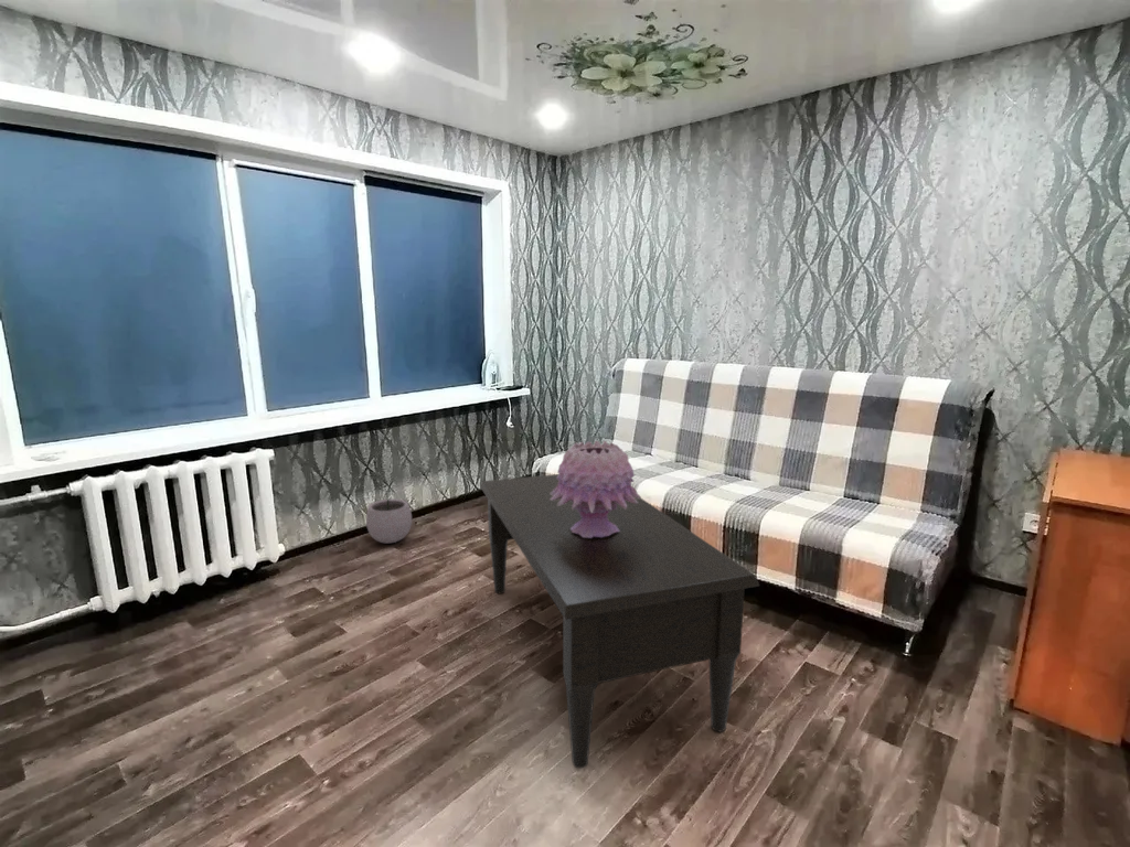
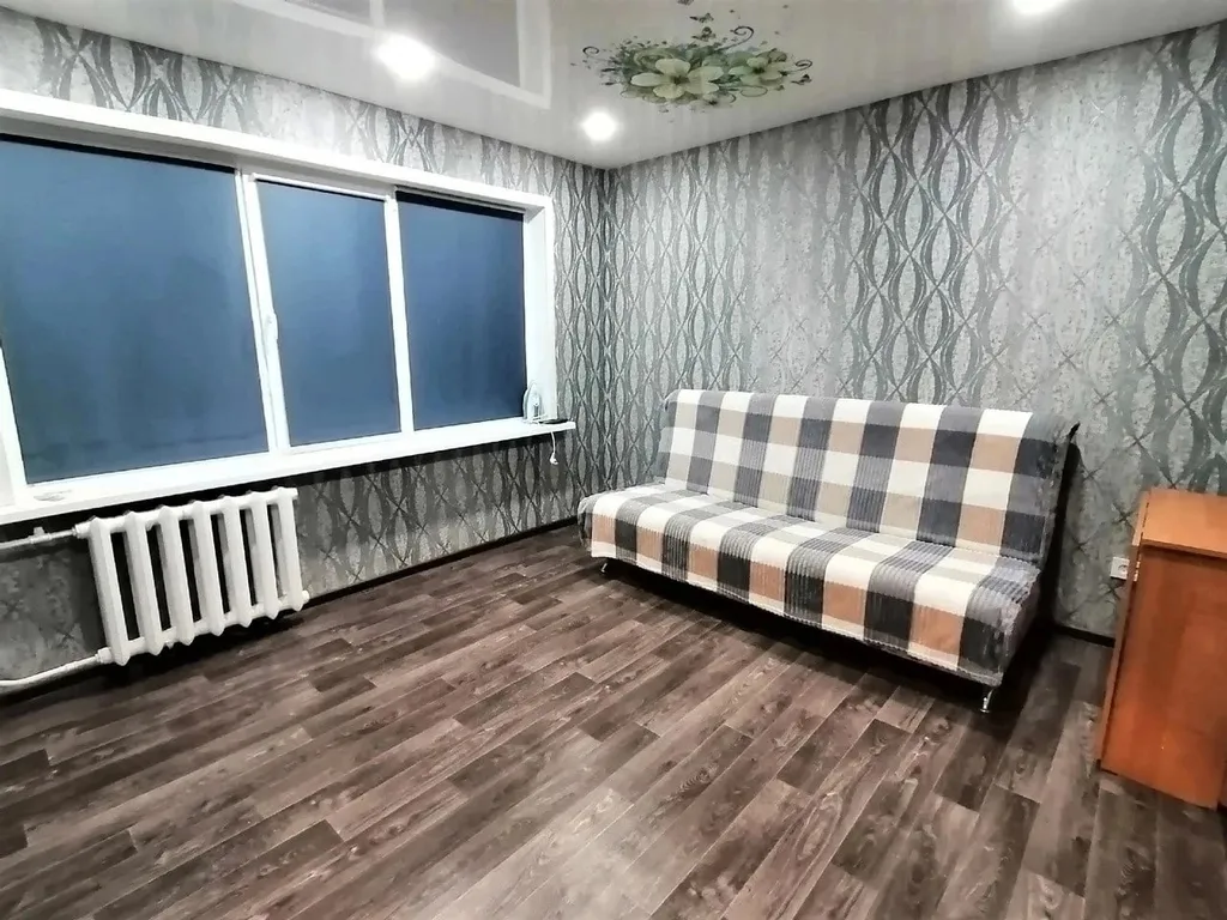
- plant pot (388, 514)
- decorative vase (595, 487)
- coffee table (587, 582)
